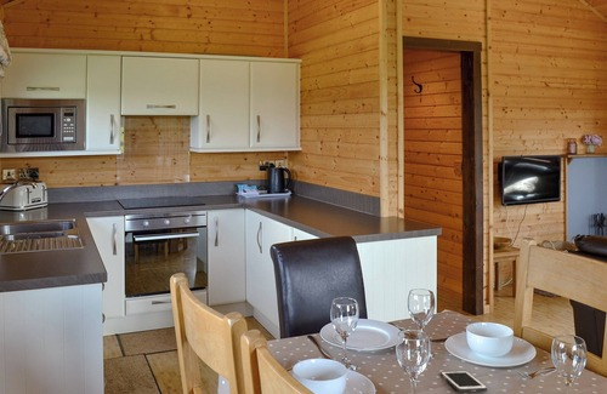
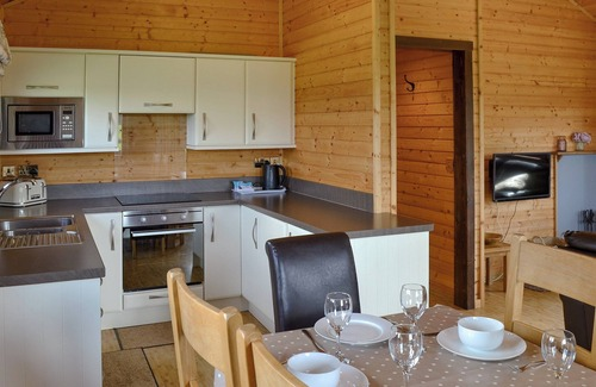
- cell phone (463, 381)
